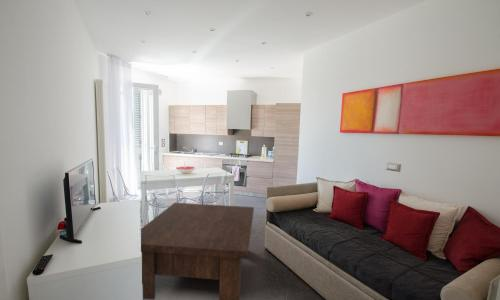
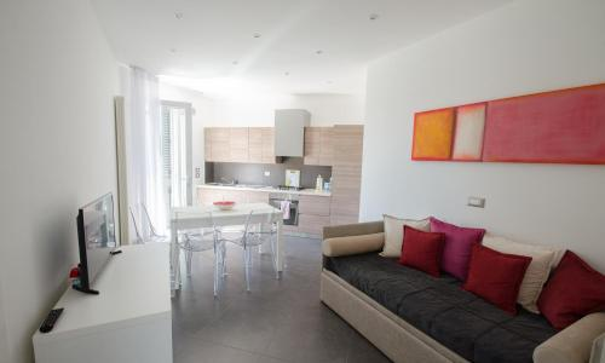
- coffee table (201, 245)
